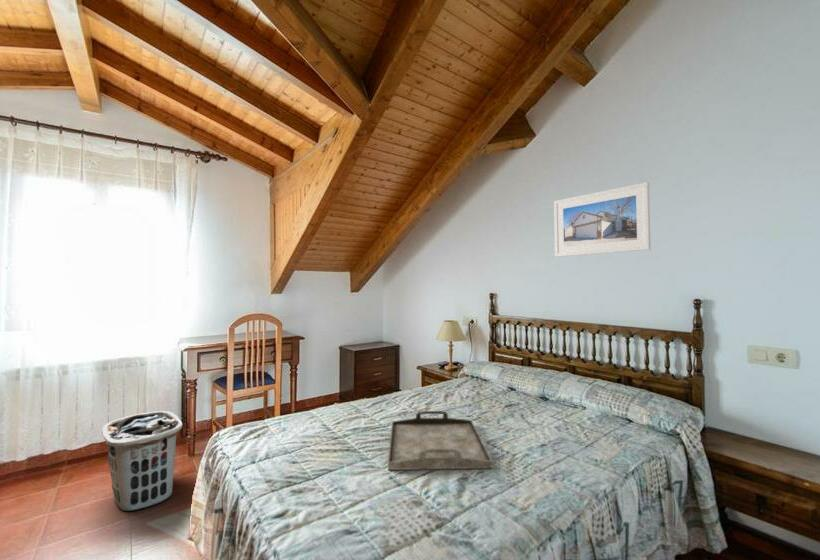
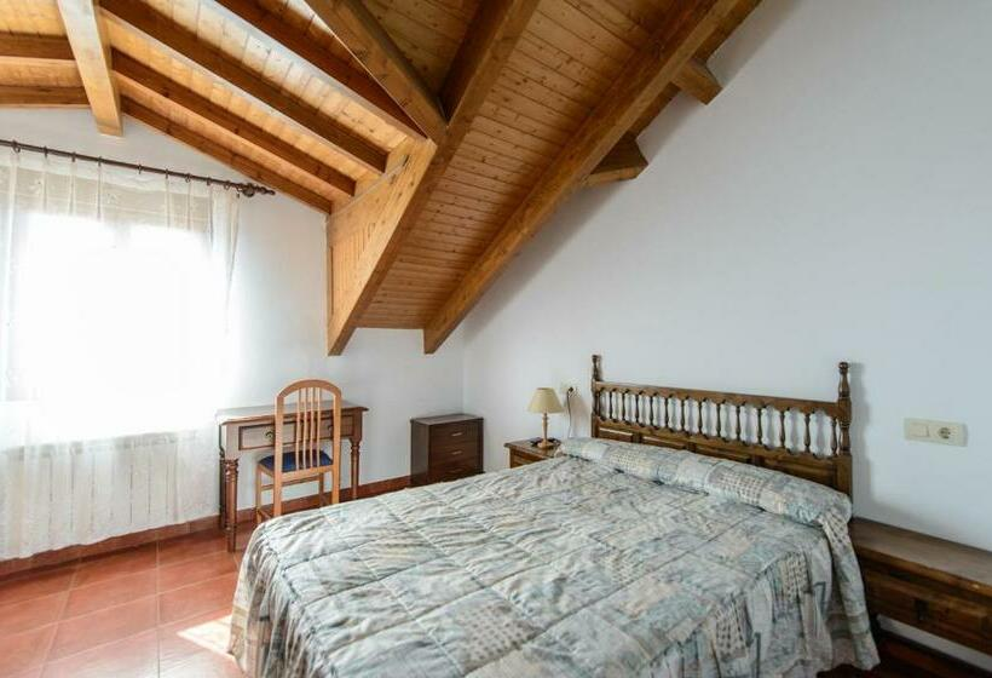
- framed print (597, 223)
- clothes hamper (142, 452)
- serving tray (435, 436)
